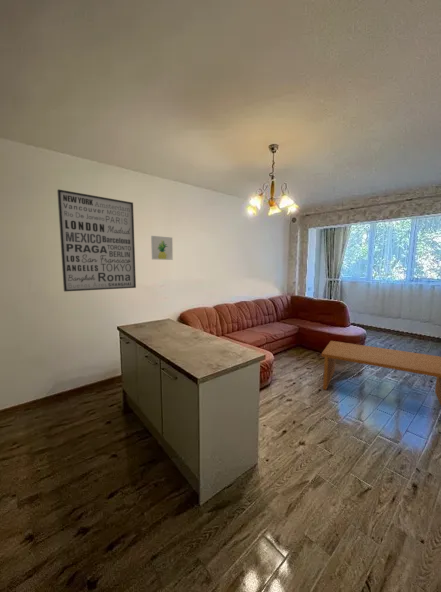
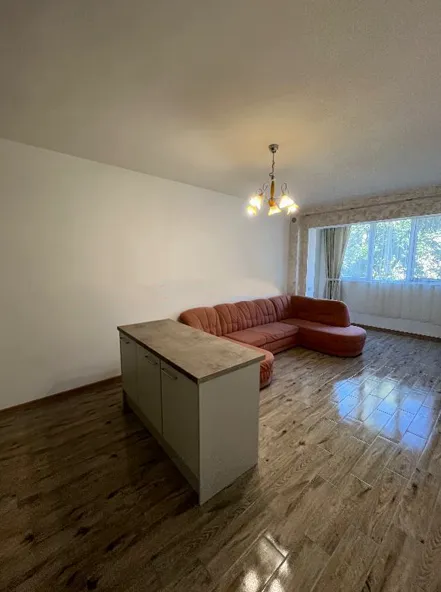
- wall art (100, 244)
- coffee table (383, 367)
- wall art (162, 248)
